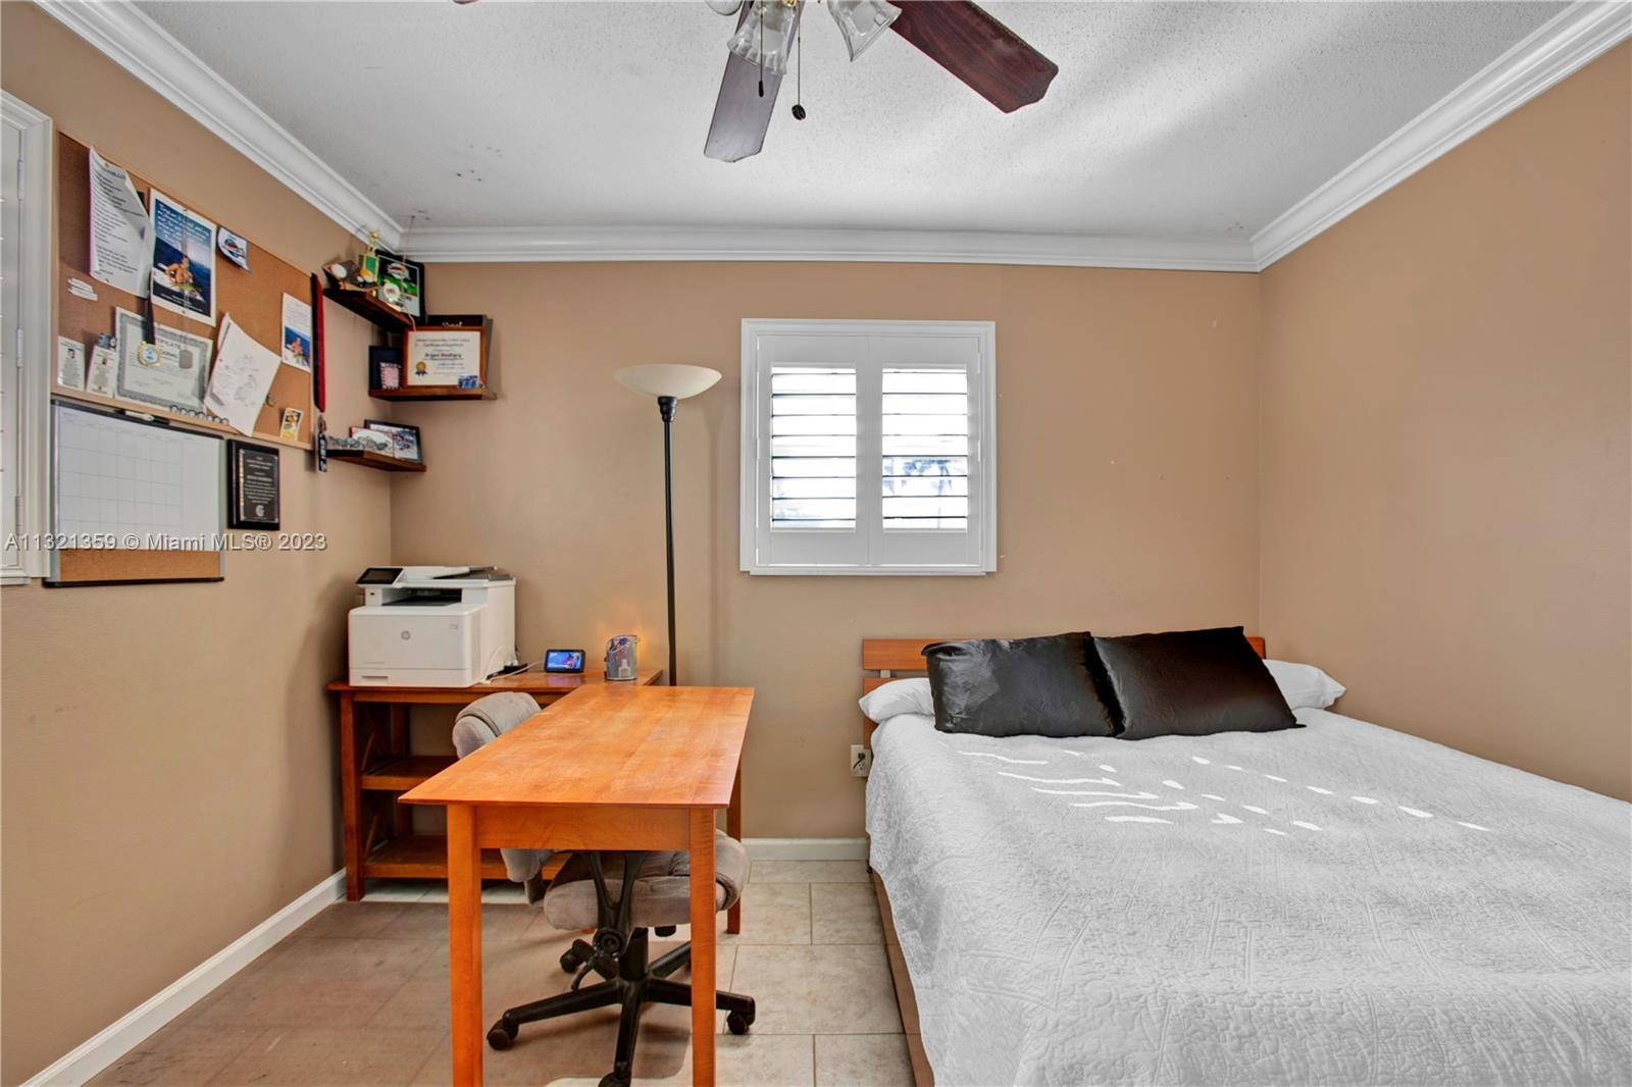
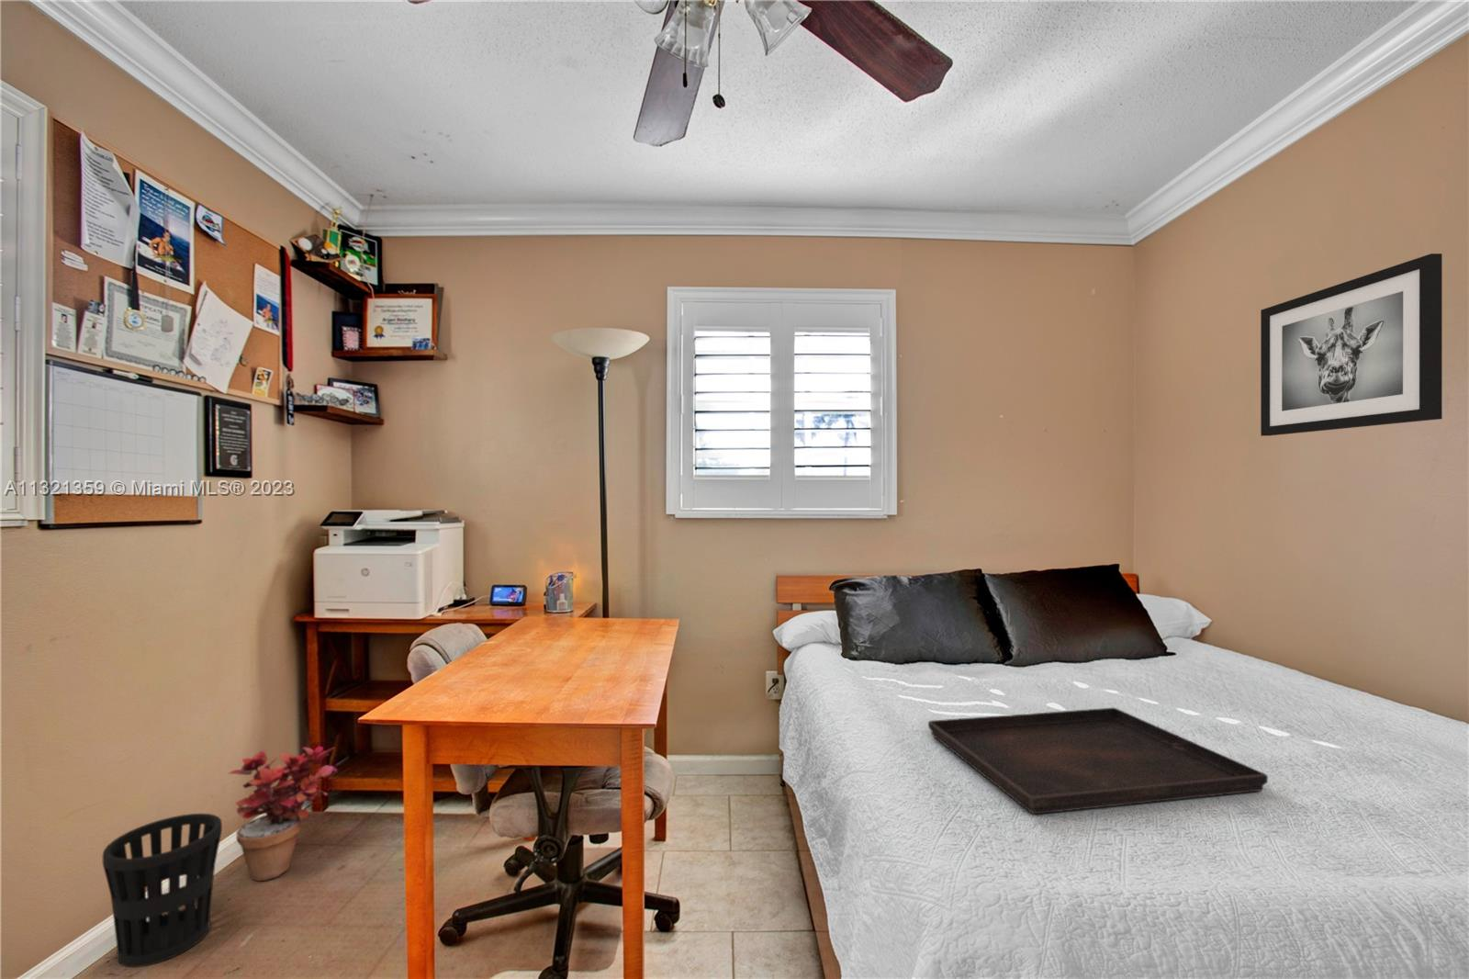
+ wastebasket (162, 888)
+ potted plant (281, 810)
+ wall art (1339, 356)
+ serving tray (1080, 752)
